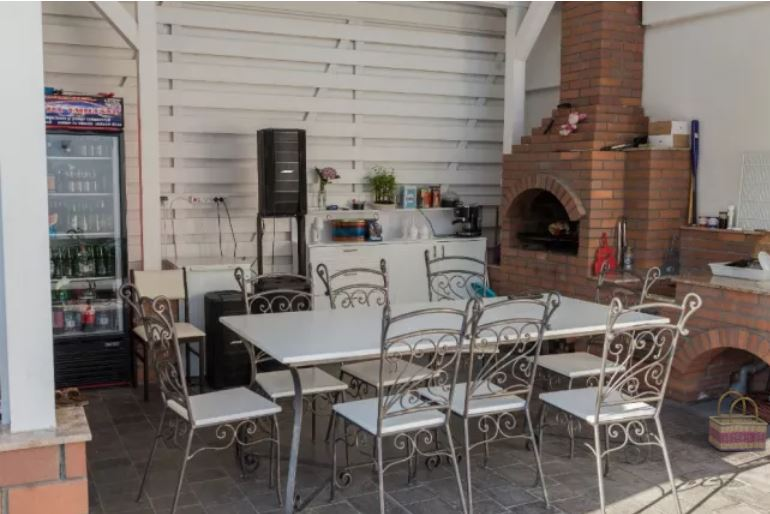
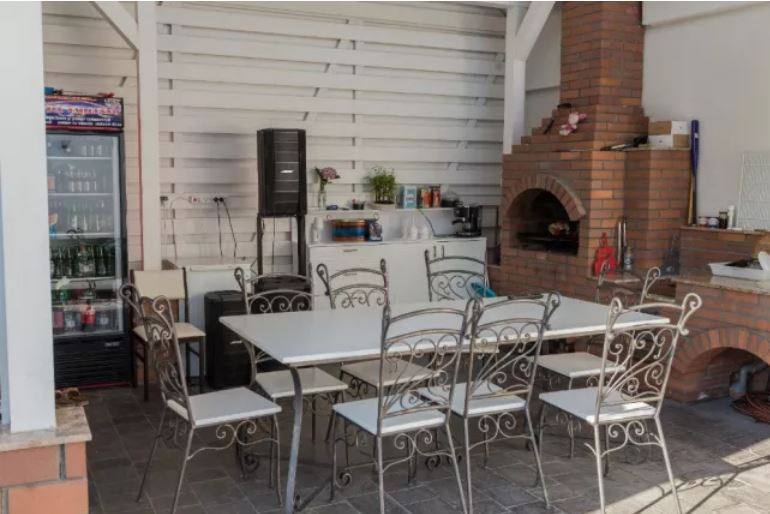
- basket (737, 420)
